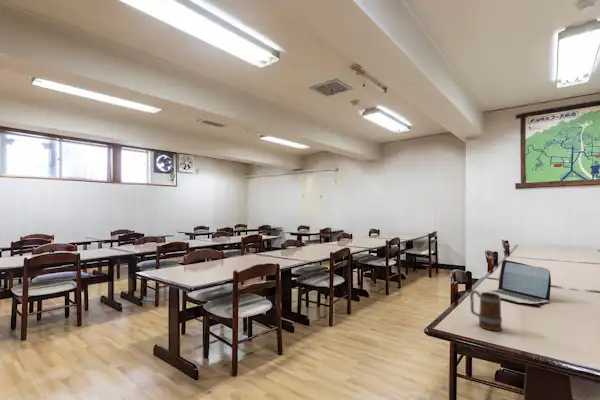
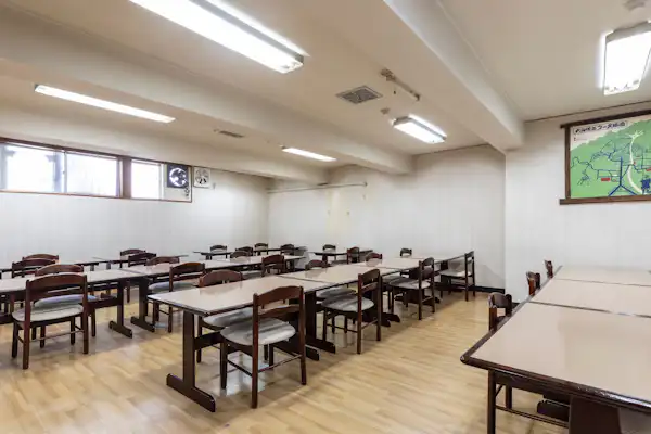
- mug (485, 309)
- laptop (517, 281)
